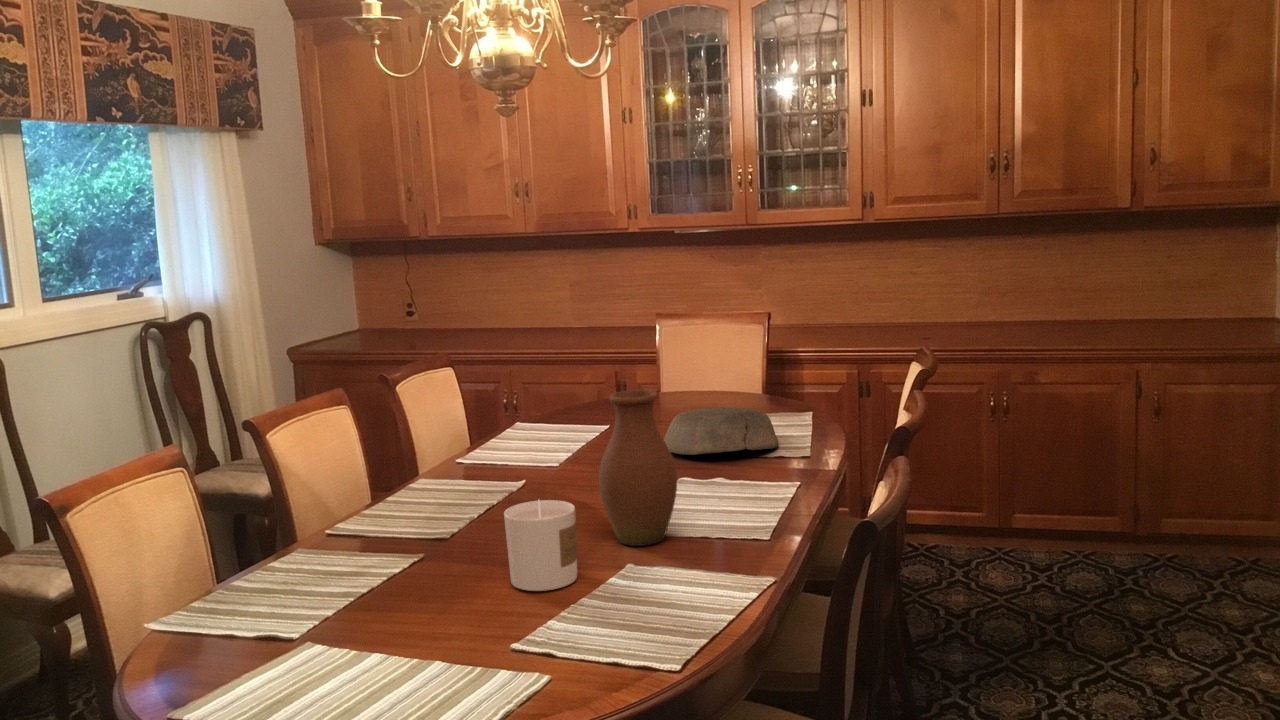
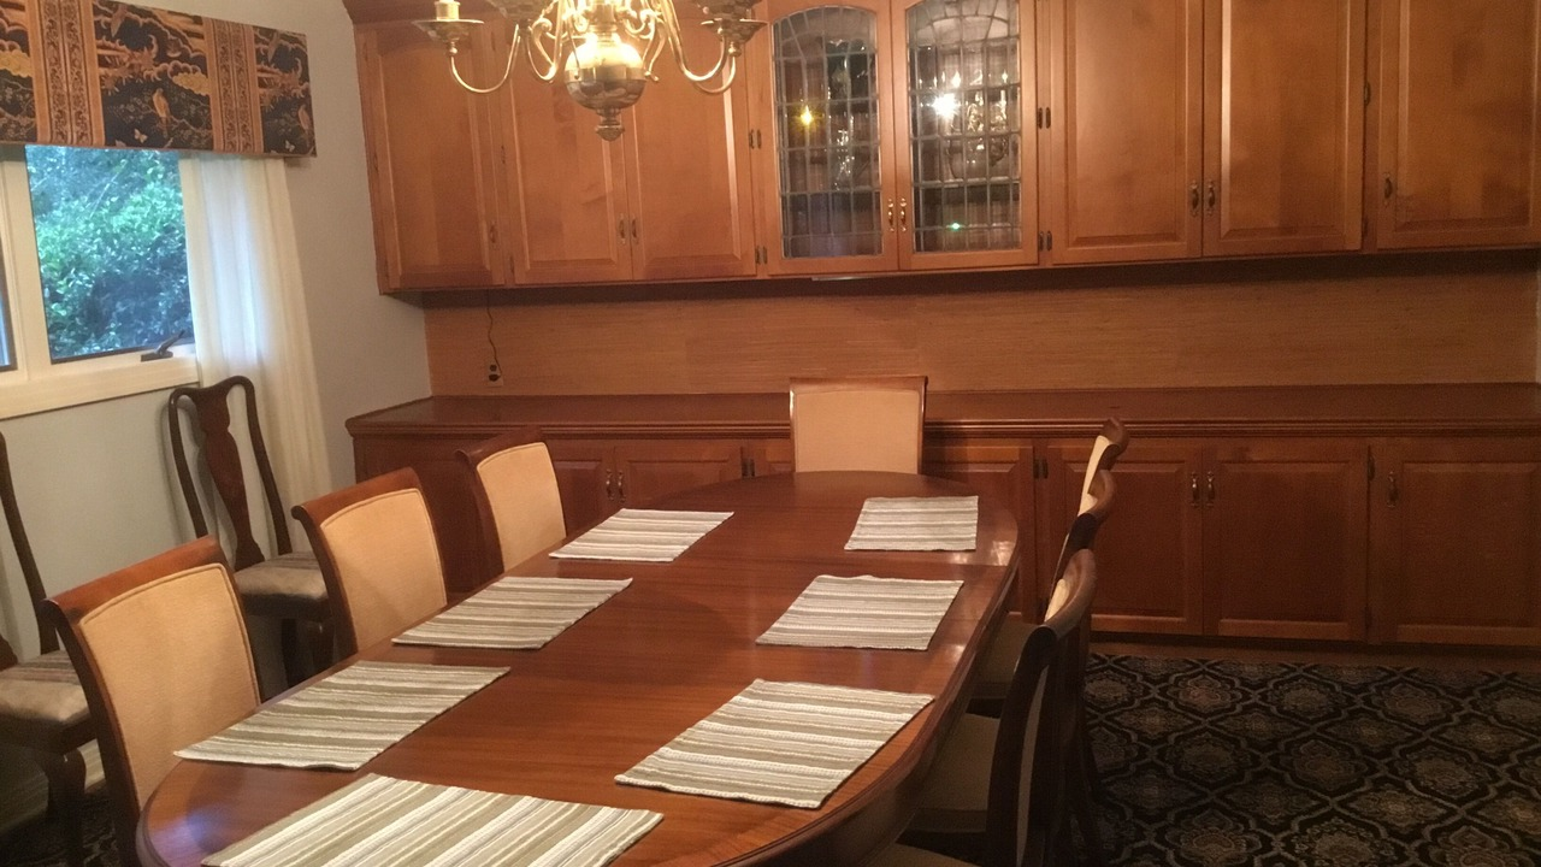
- vase (637, 467)
- candle (541, 537)
- bowl (719, 427)
